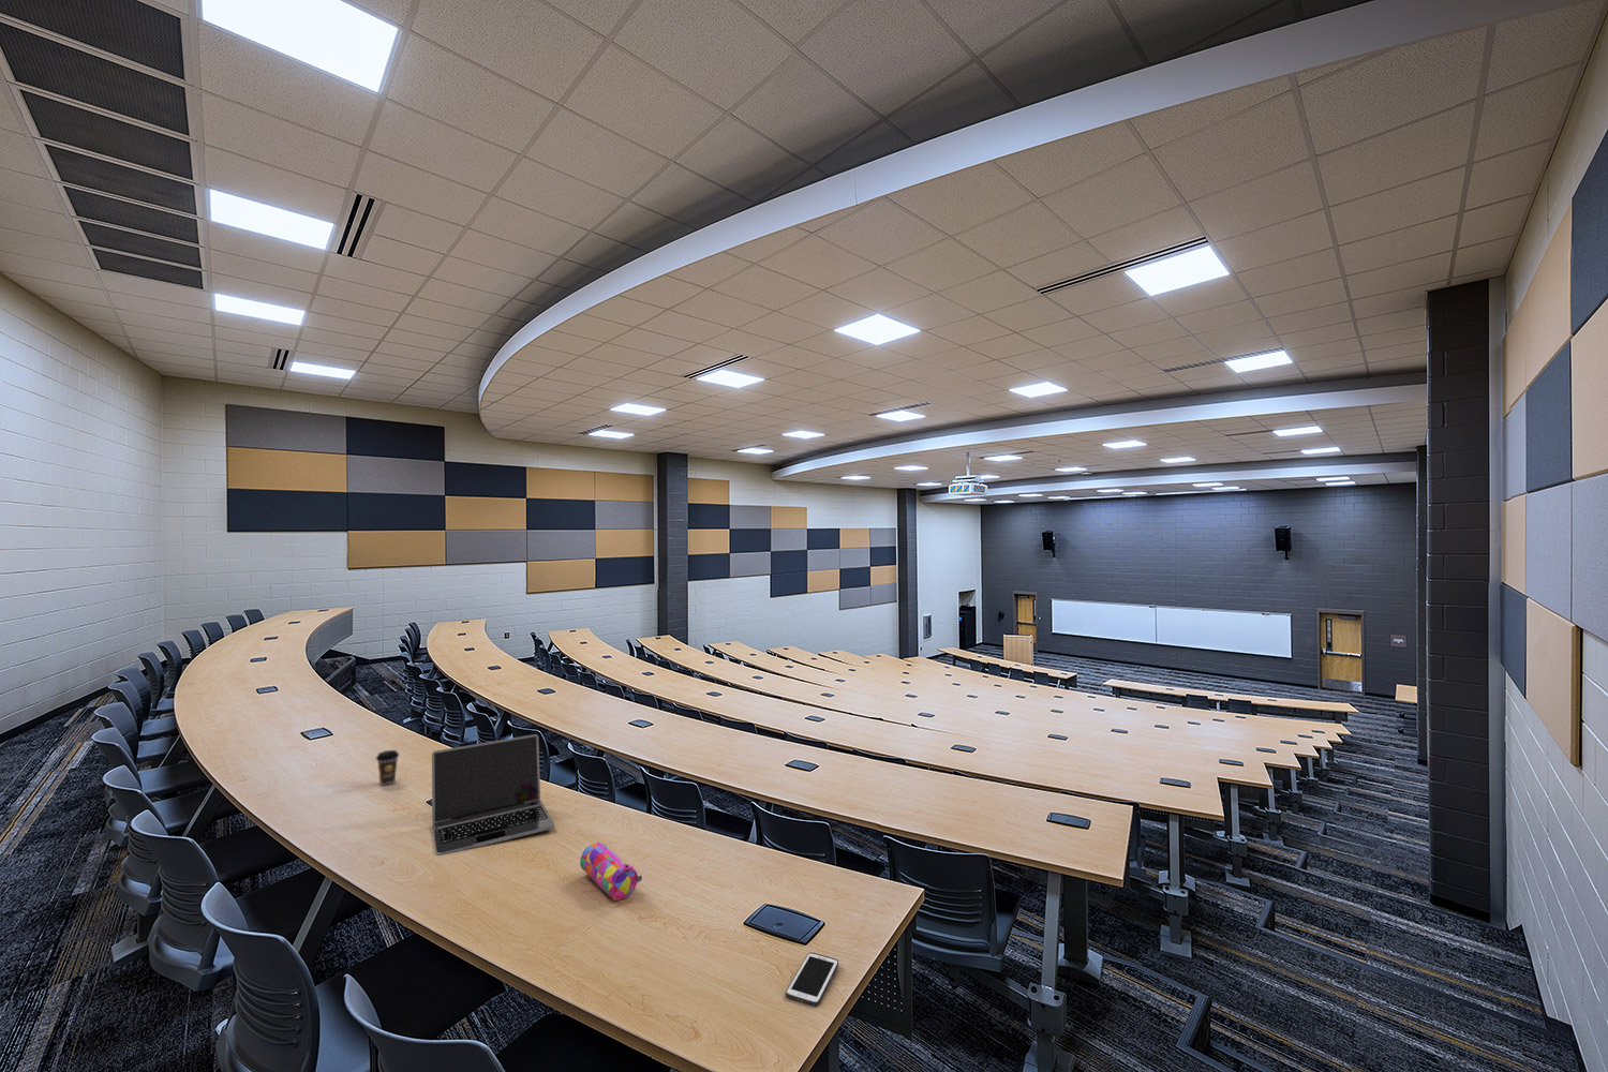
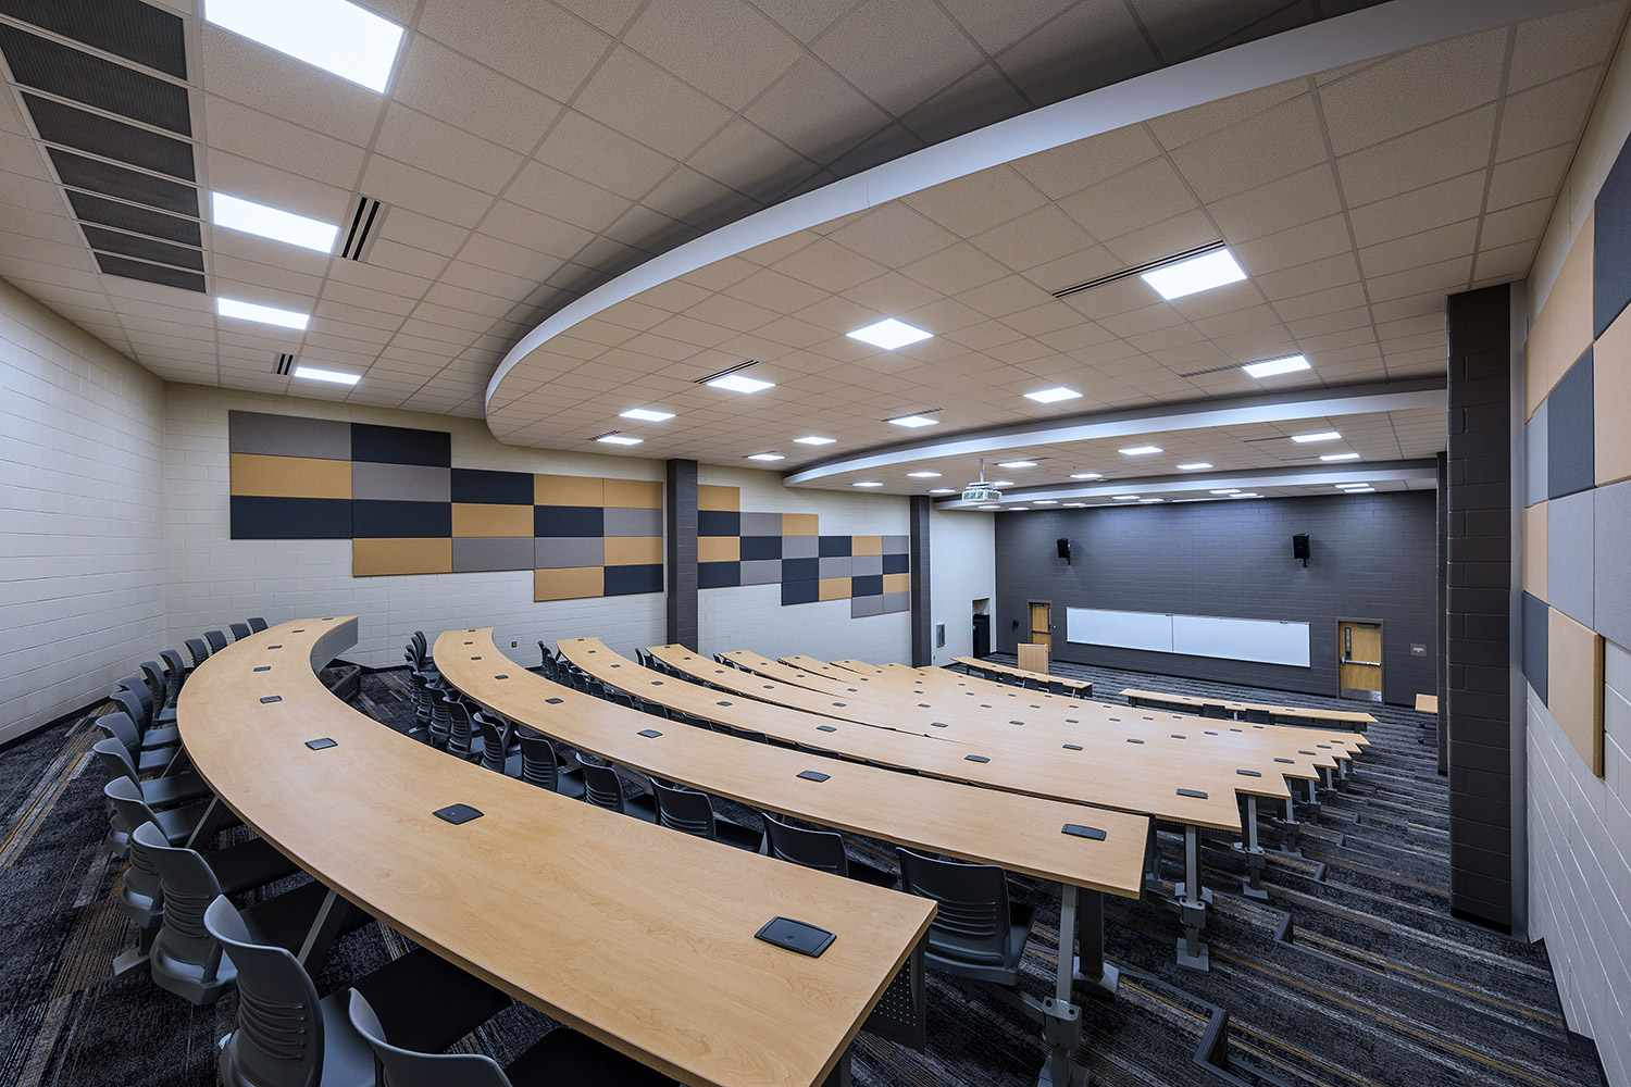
- coffee cup (386, 768)
- cell phone (812, 977)
- laptop (492, 788)
- pencil case (609, 869)
